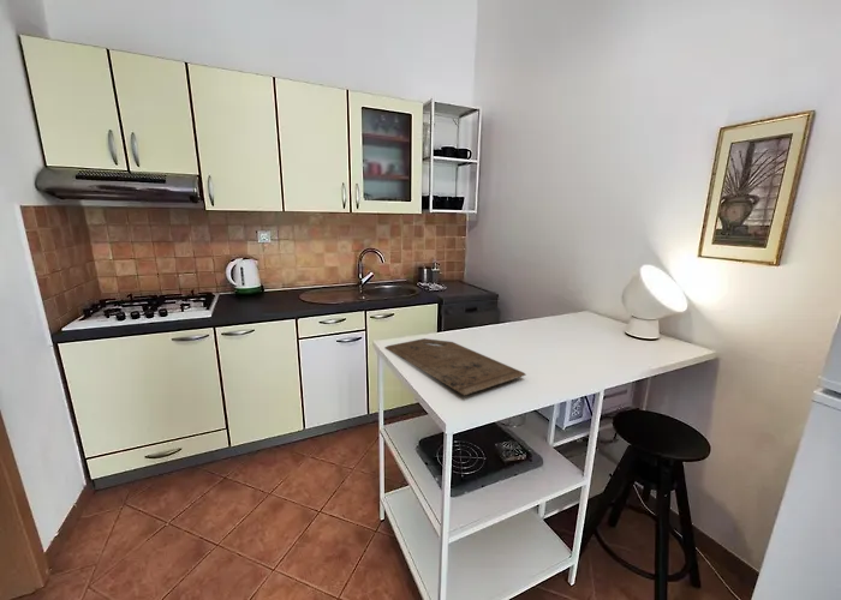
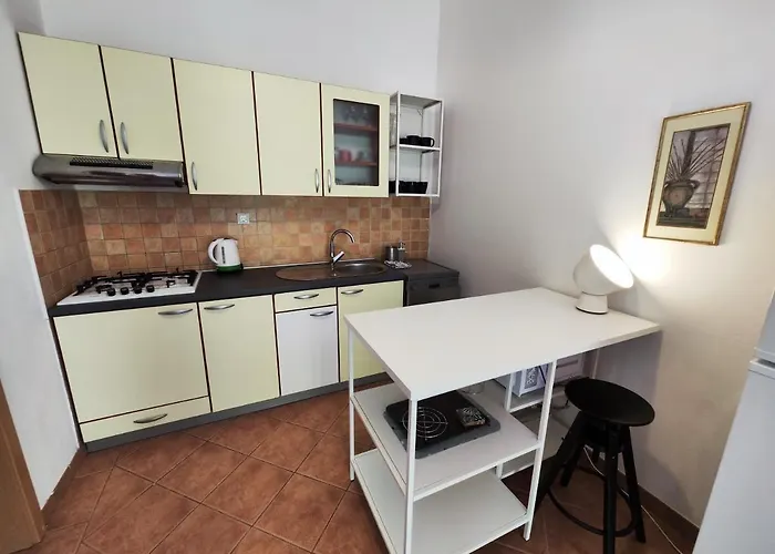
- cutting board (448, 360)
